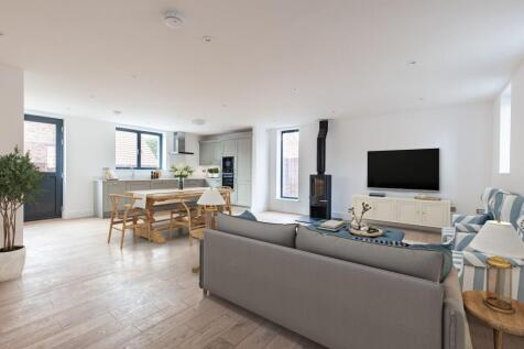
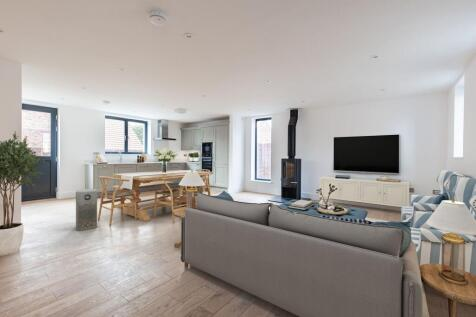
+ air purifier (86, 208)
